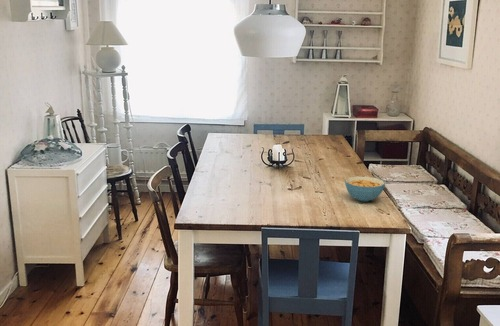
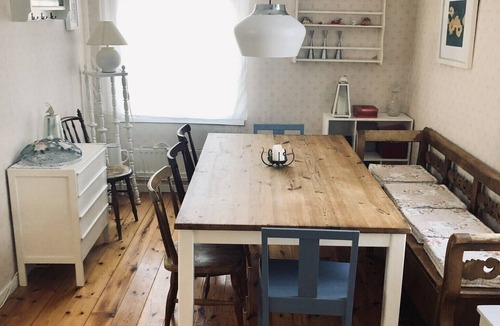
- cereal bowl (364, 190)
